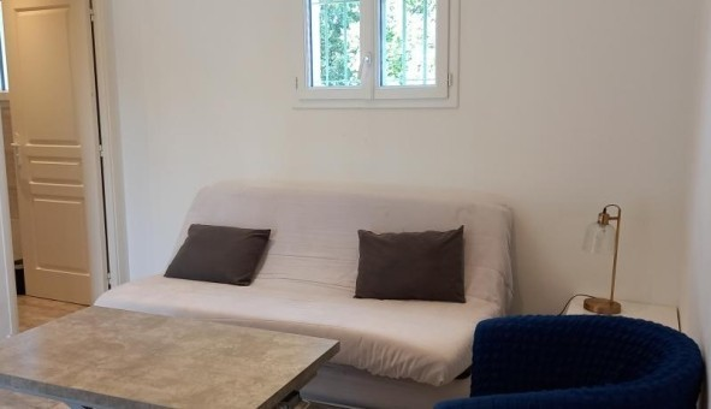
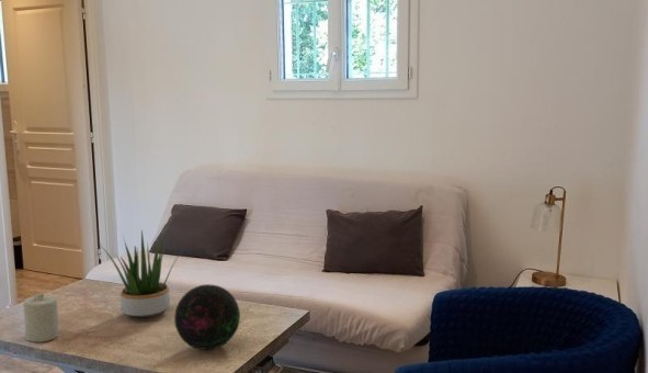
+ potted plant (144, 273)
+ candle (39, 314)
+ decorative orb (207, 316)
